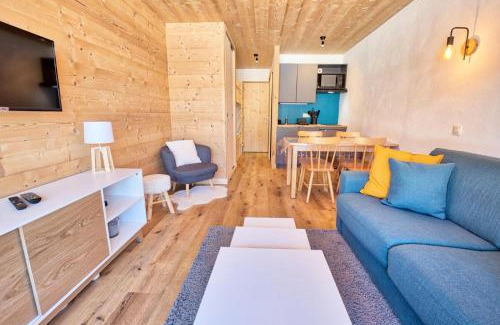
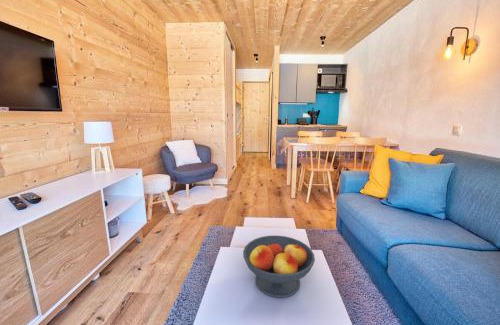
+ fruit bowl (278, 261)
